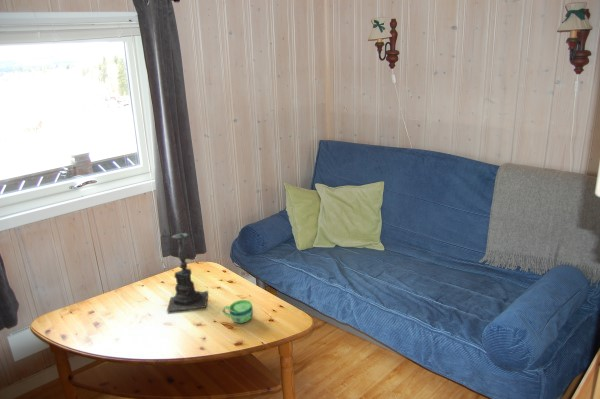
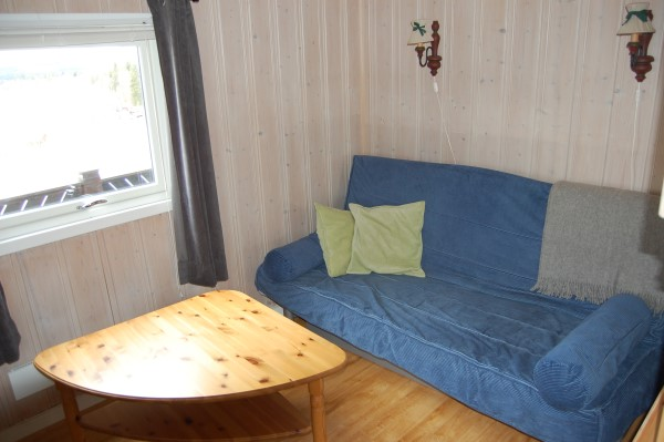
- candle holder (184, 262)
- cup (237, 313)
